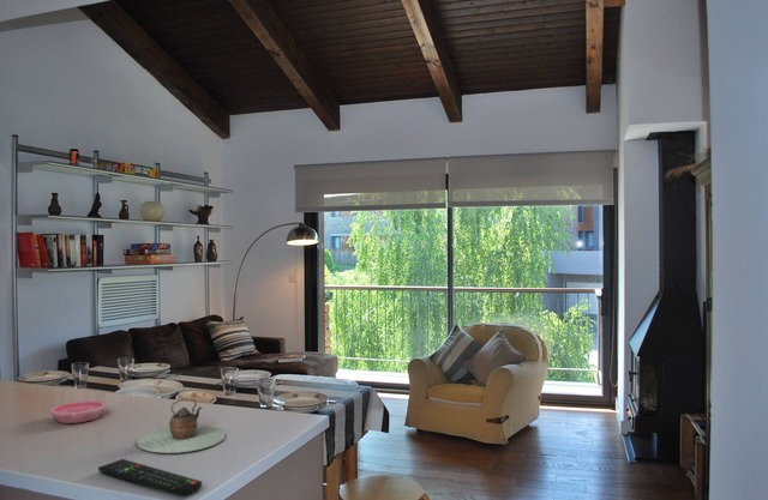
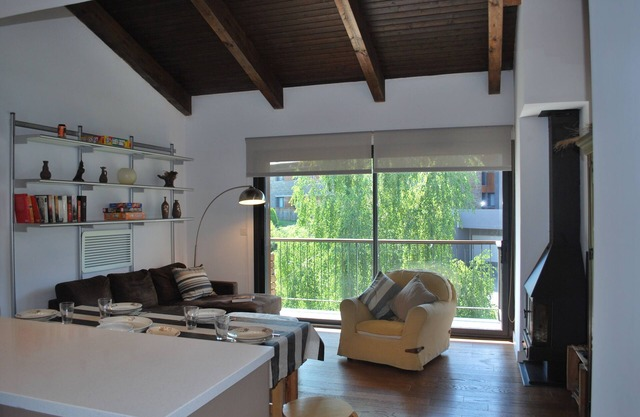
- saucer (78, 411)
- remote control (149, 477)
- teapot (181, 418)
